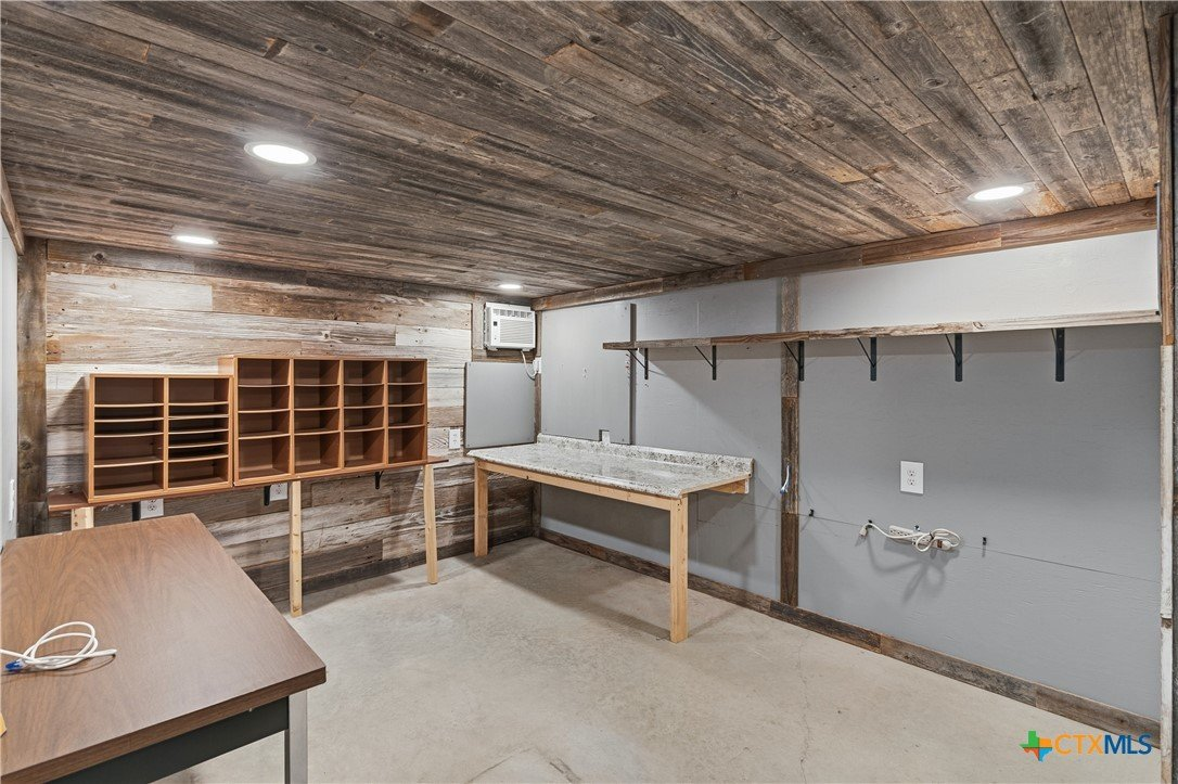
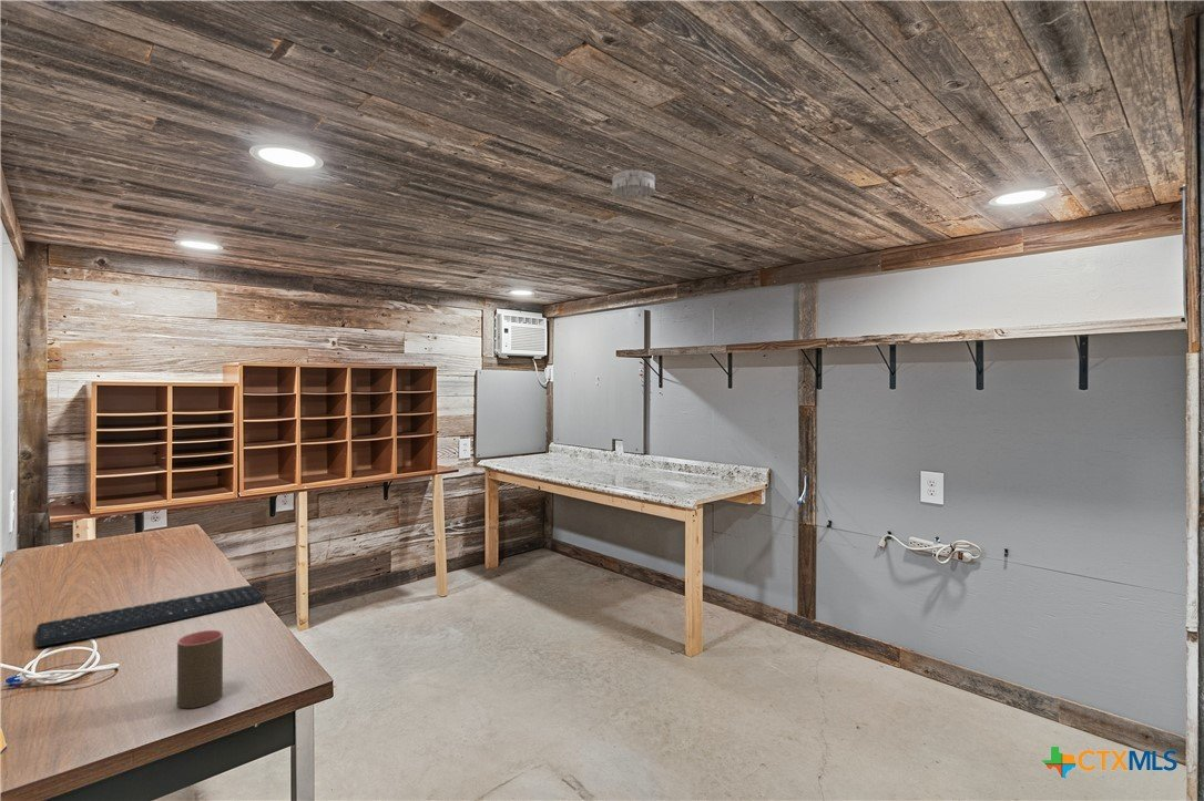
+ cup (200, 668)
+ keyboard (159, 612)
+ smoke detector (633, 184)
